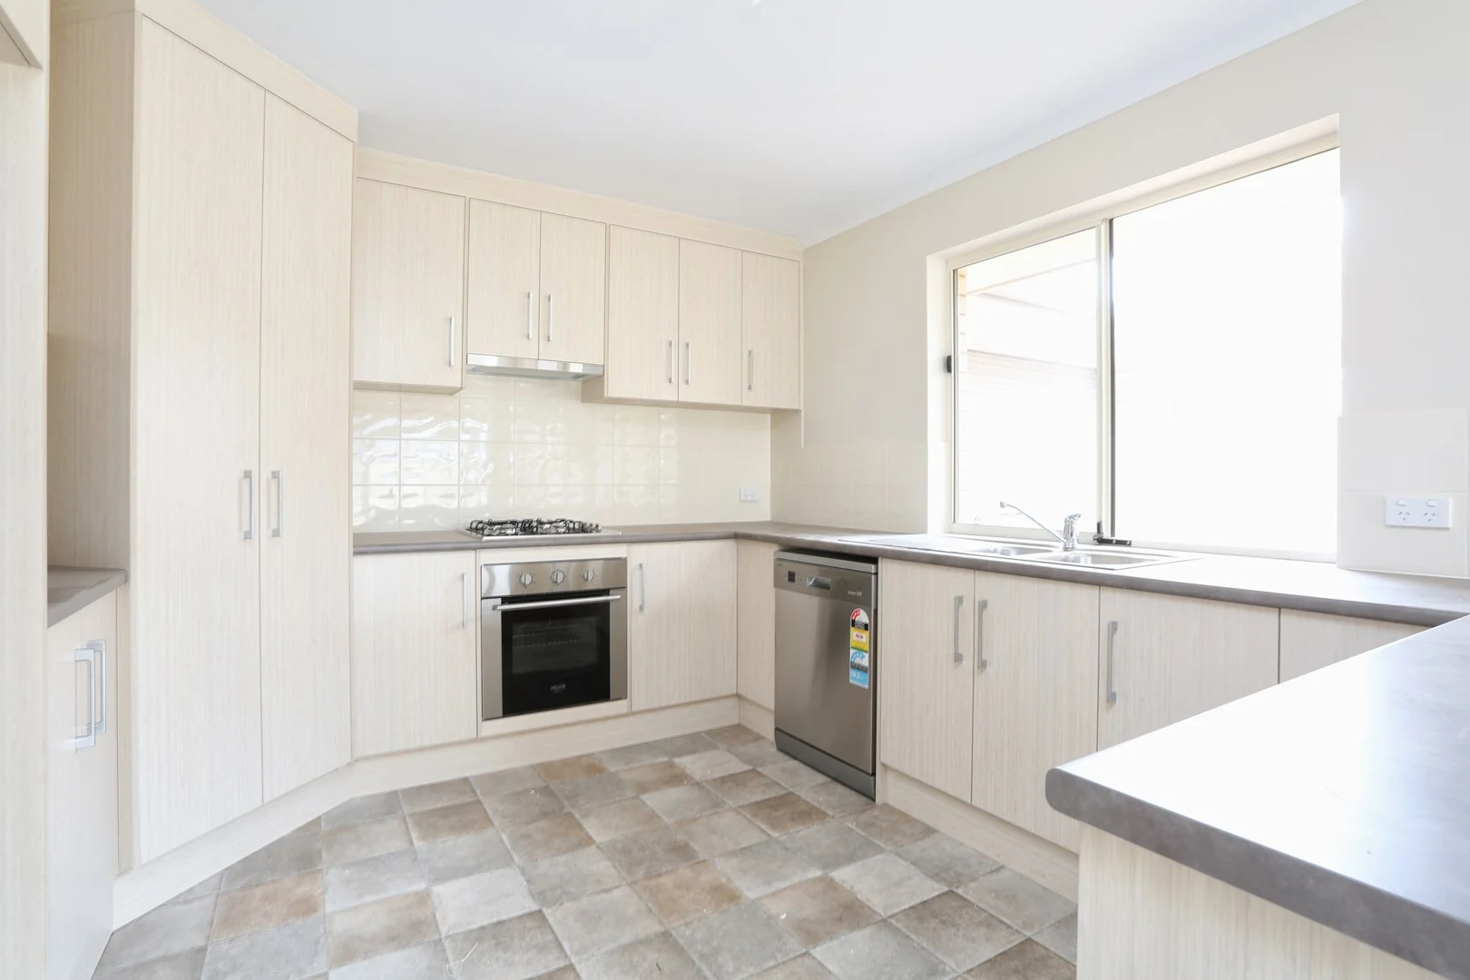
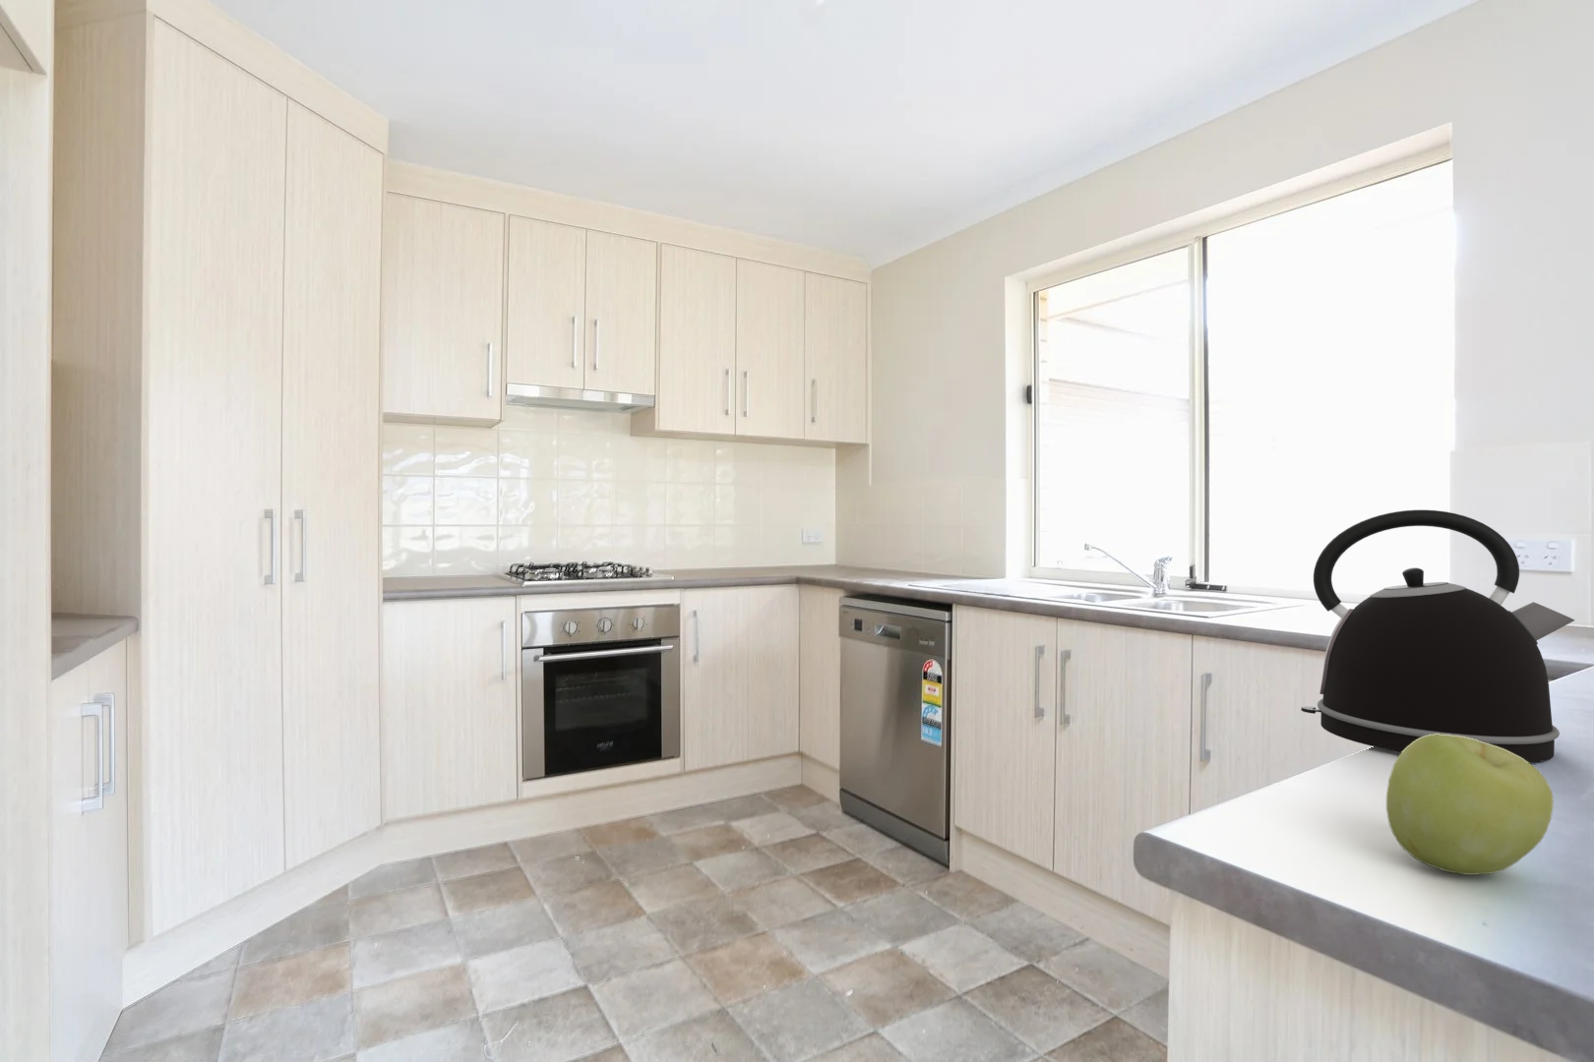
+ kettle (1428, 622)
+ apple (1464, 802)
